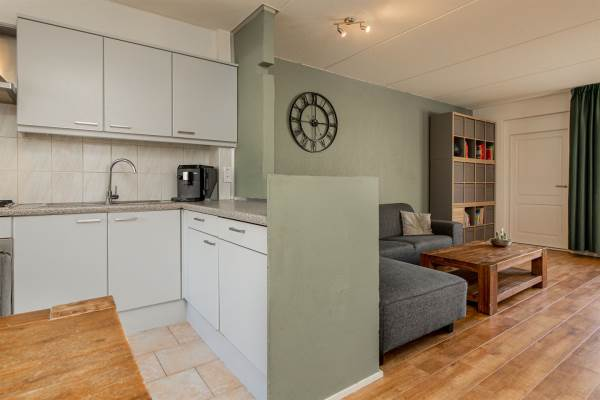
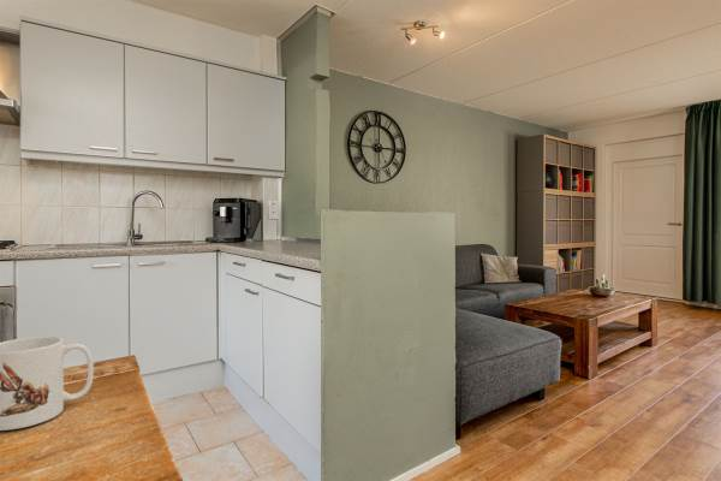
+ mug (42, 376)
